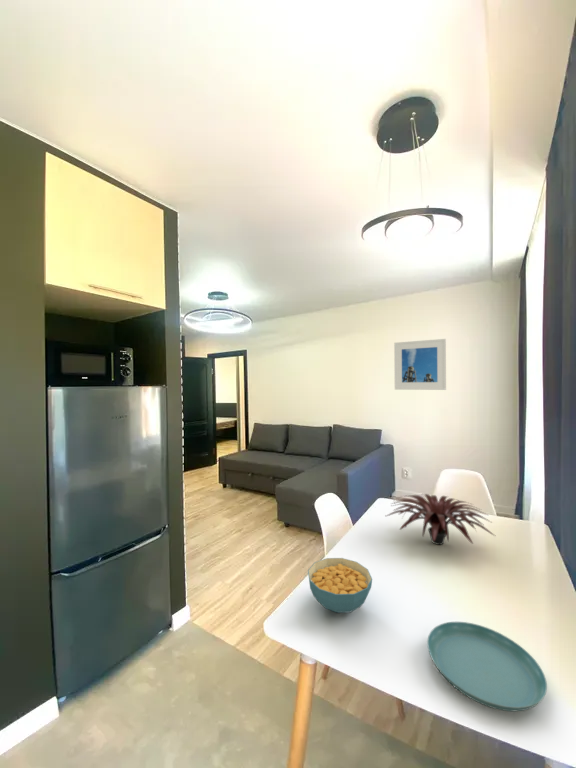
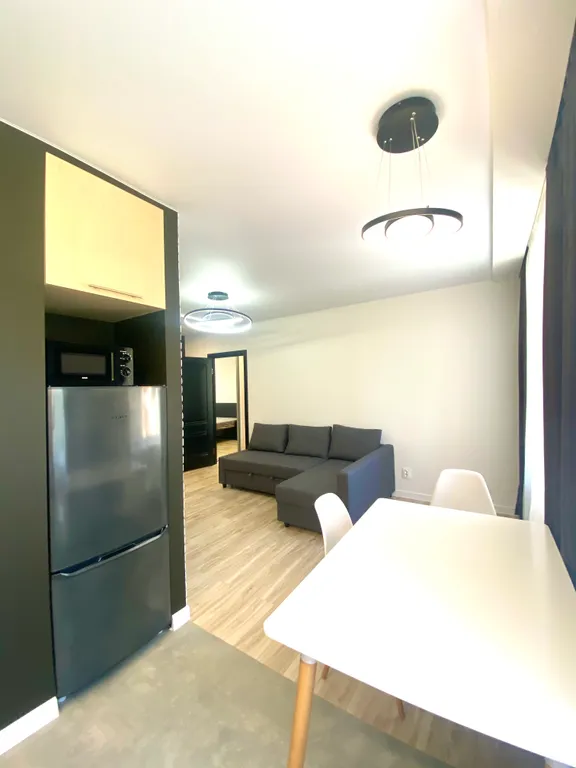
- plant (437, 523)
- cereal bowl (339, 590)
- saucer (482, 664)
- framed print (419, 365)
